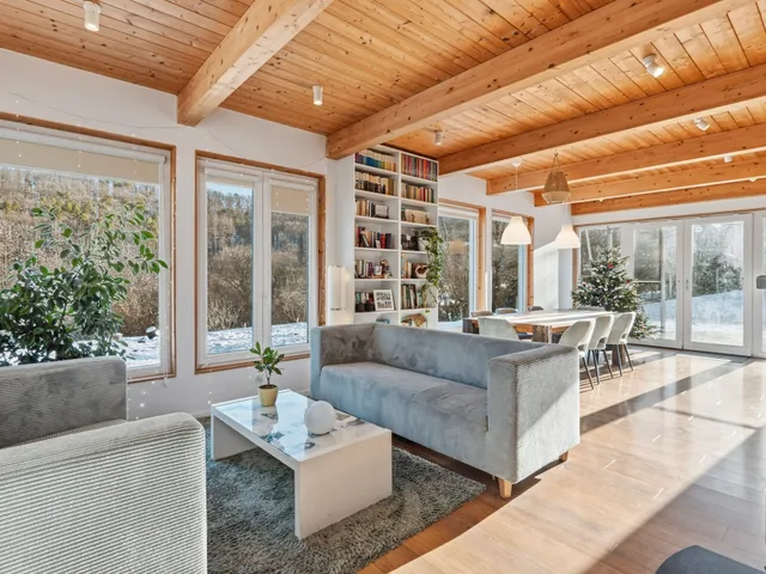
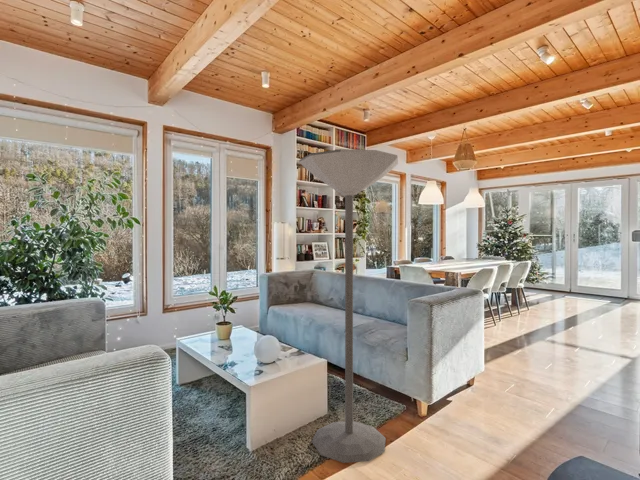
+ floor lamp (349, 300)
